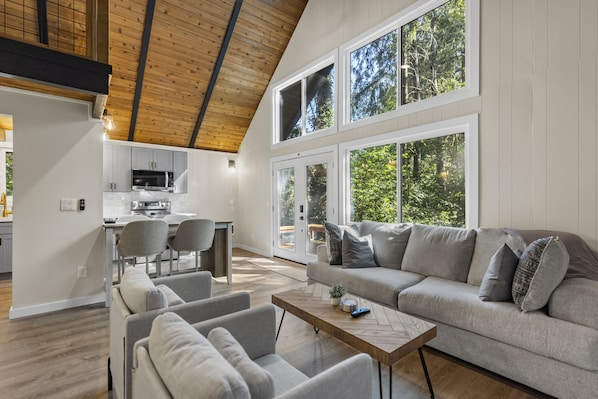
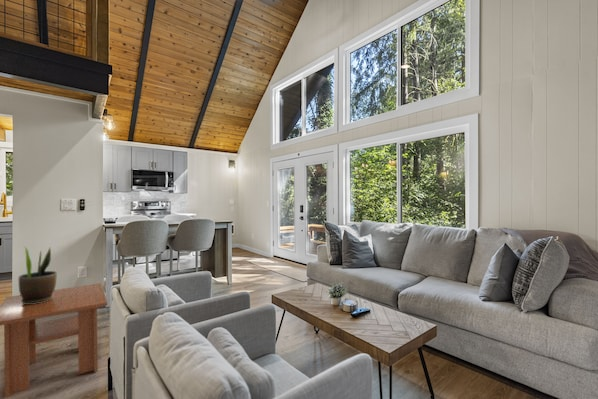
+ potted plant (38, 272)
+ coffee table (56, 333)
